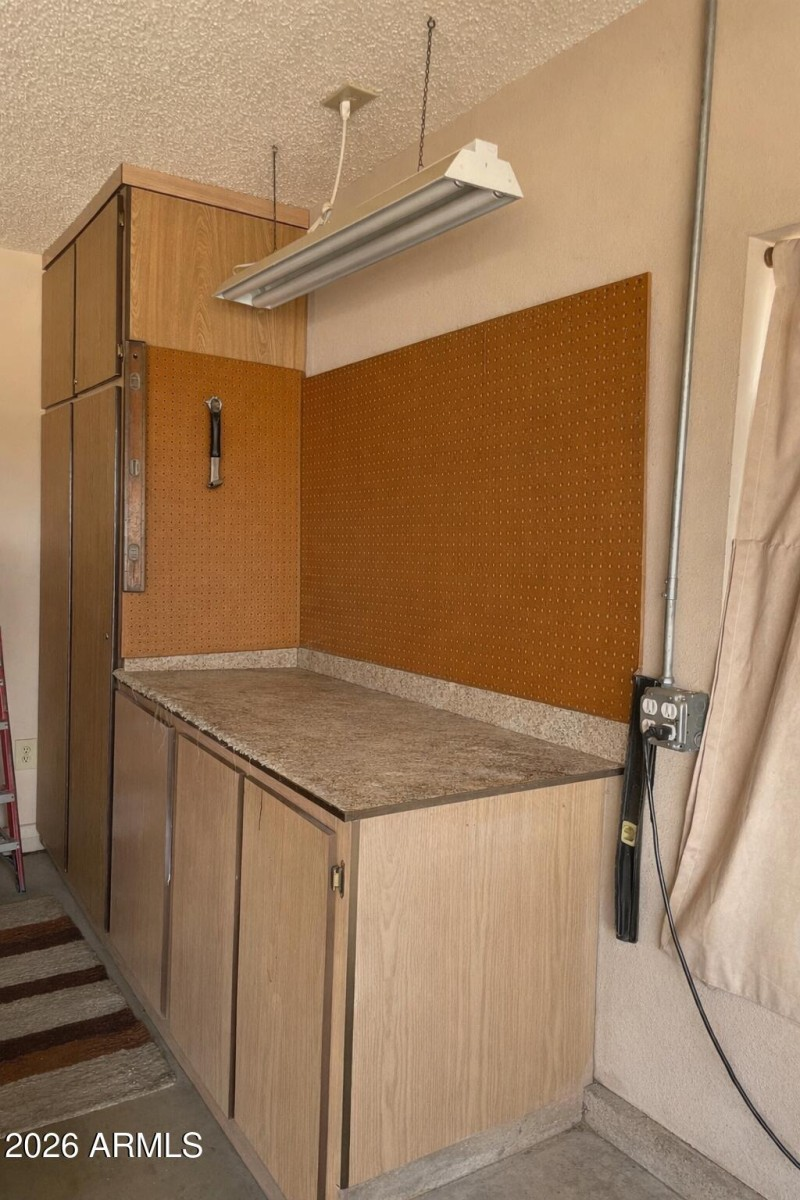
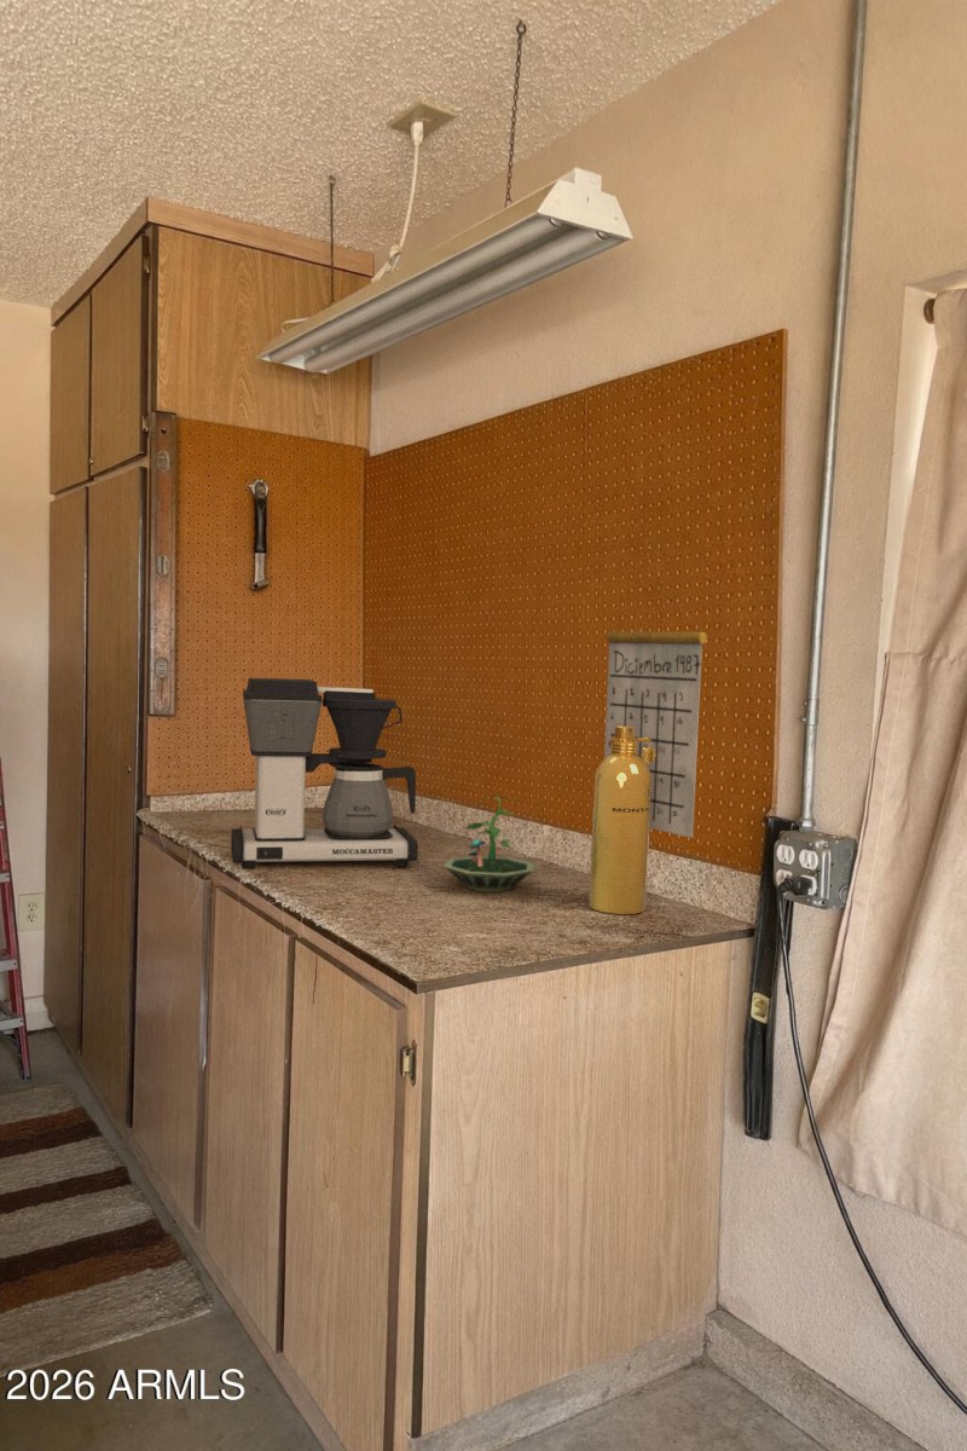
+ coffee maker (331, 765)
+ calendar (650, 706)
+ terrarium (493, 816)
+ spray bottle (625, 816)
